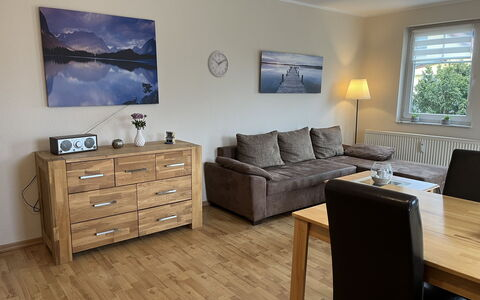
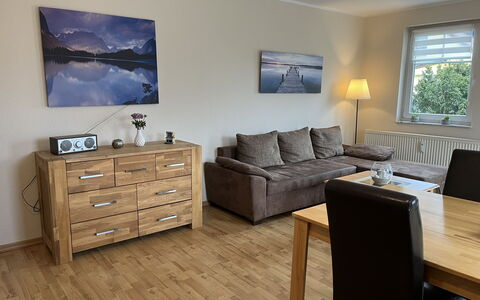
- wall clock (219, 64)
